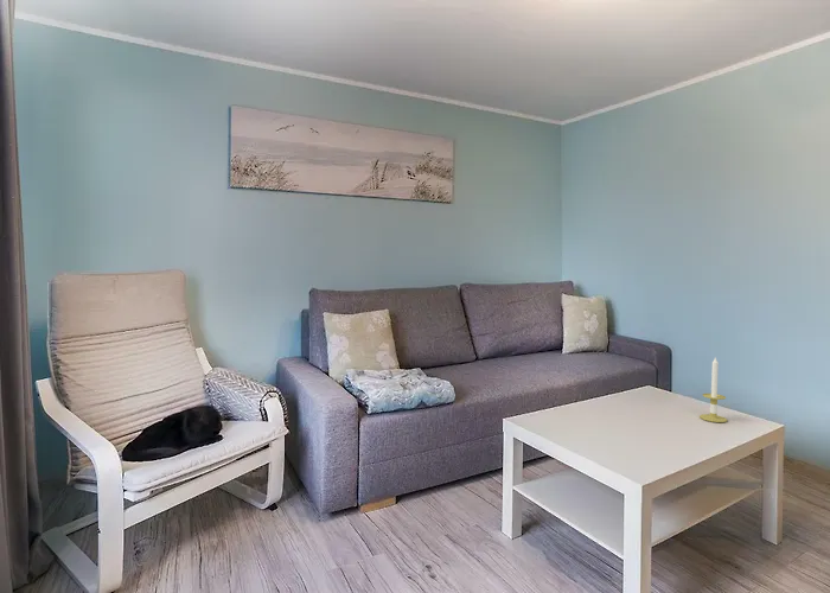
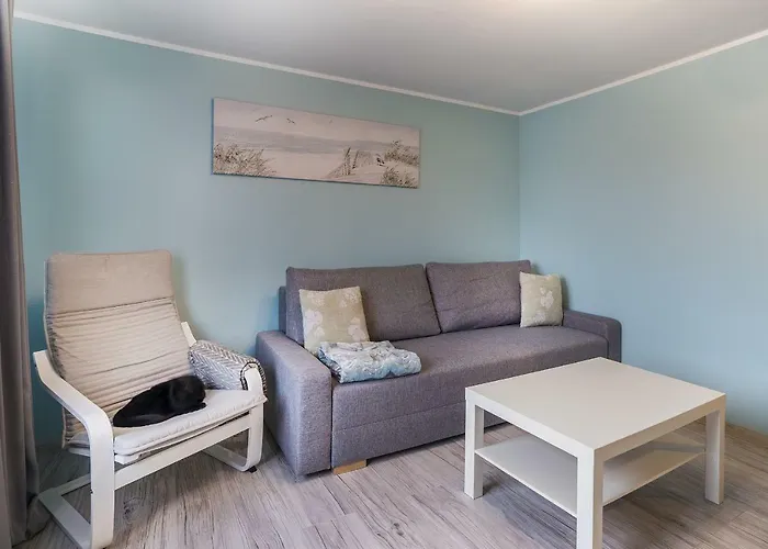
- candle (714, 387)
